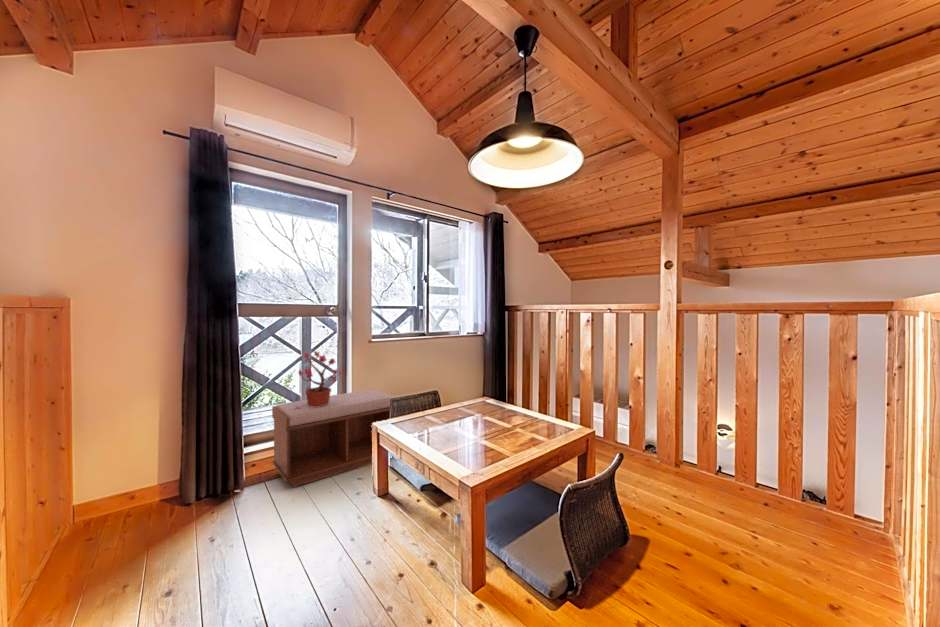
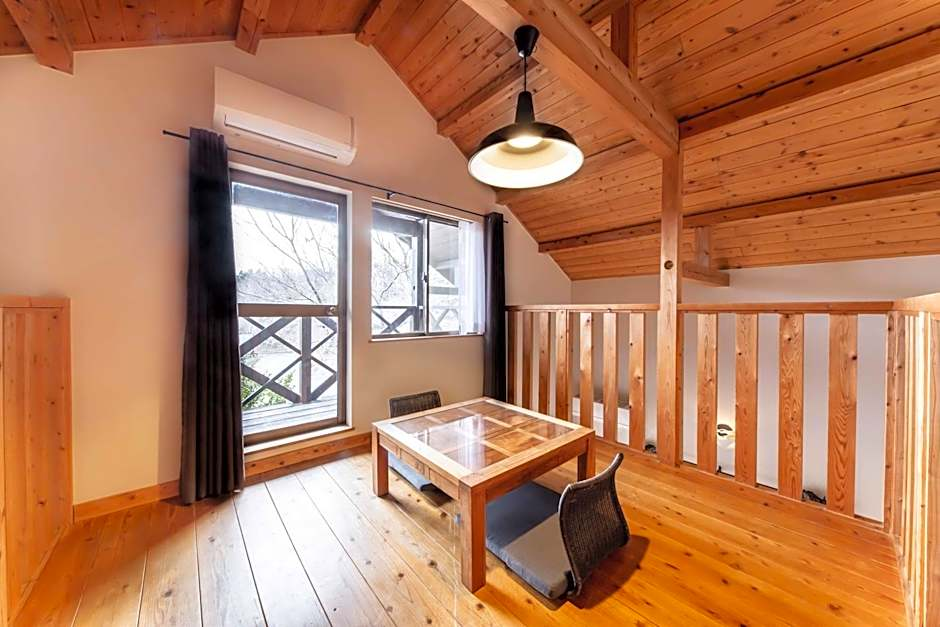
- bench (337, 431)
- potted plant (320, 376)
